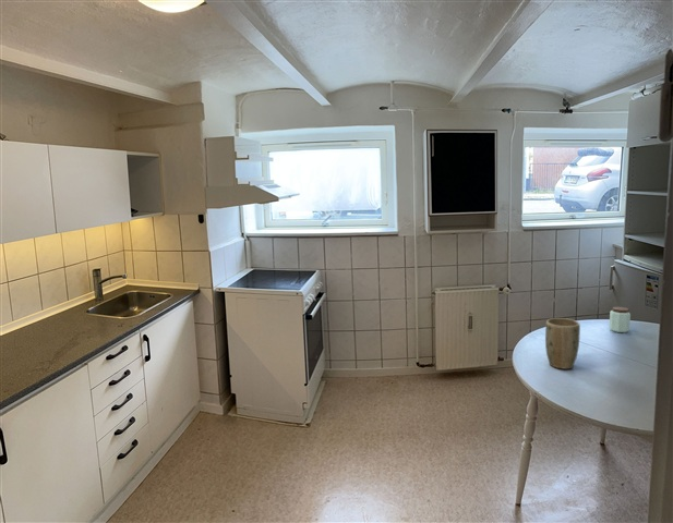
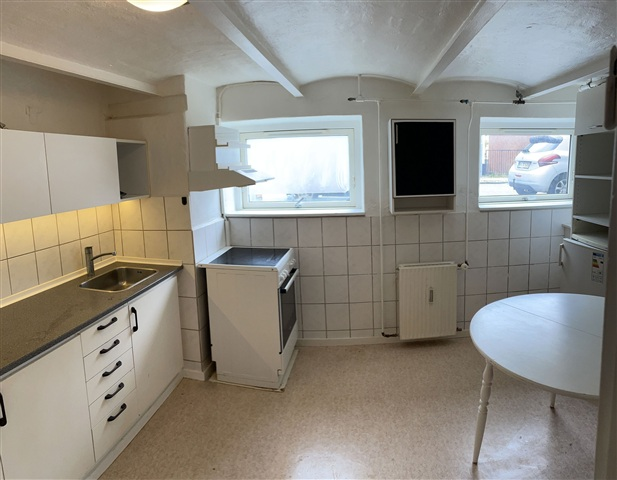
- plant pot (562, 343)
- peanut butter (620, 319)
